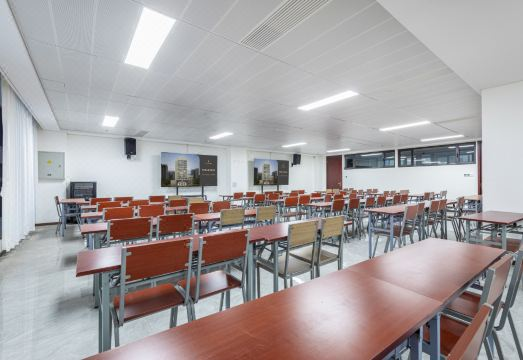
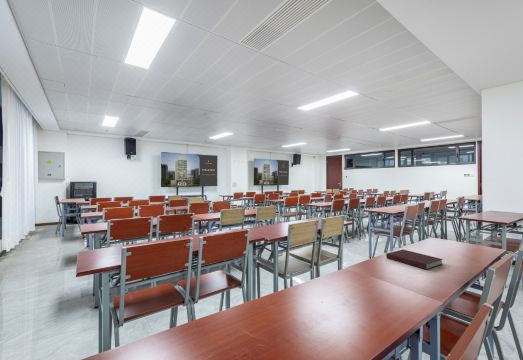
+ notebook (413, 258)
